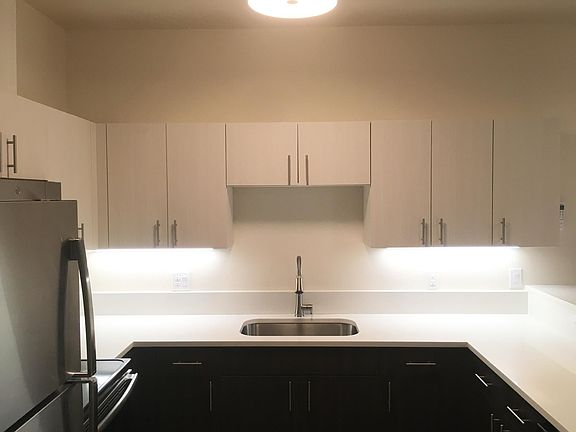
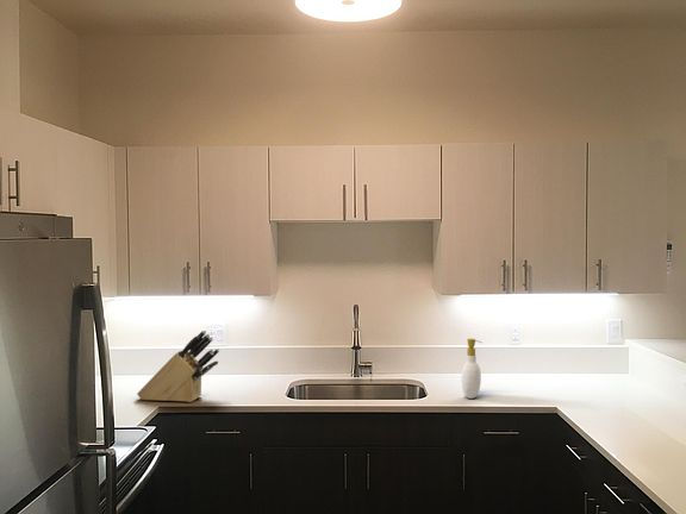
+ soap bottle (472, 368)
+ knife block (179, 364)
